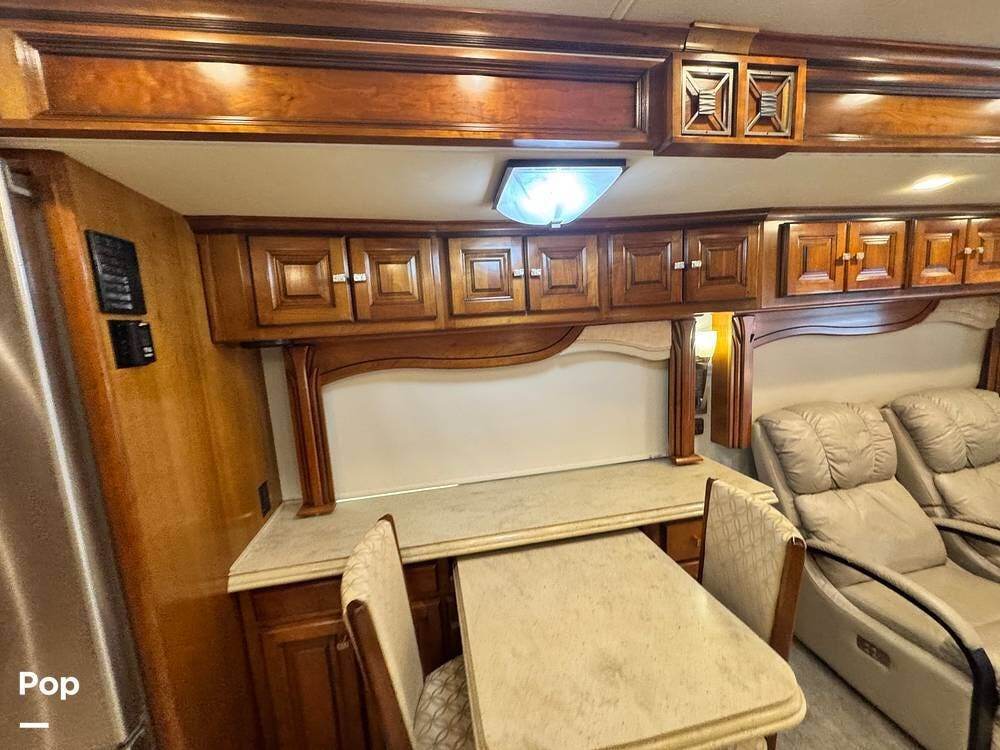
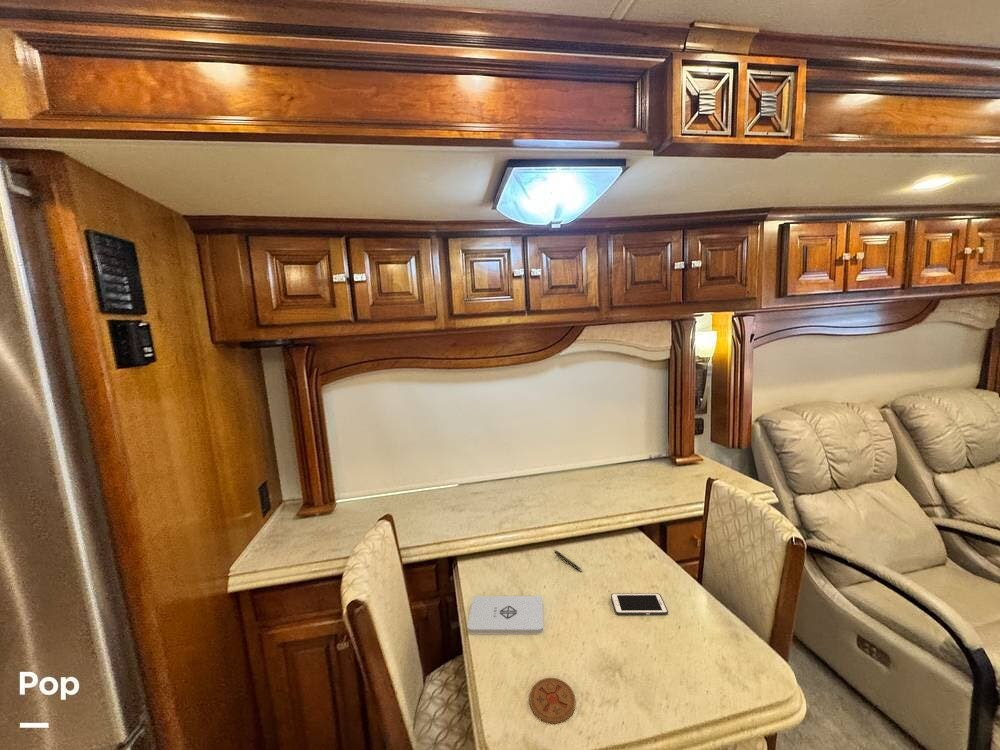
+ cell phone (638, 604)
+ notepad (506, 614)
+ pen (568, 561)
+ coaster (552, 699)
